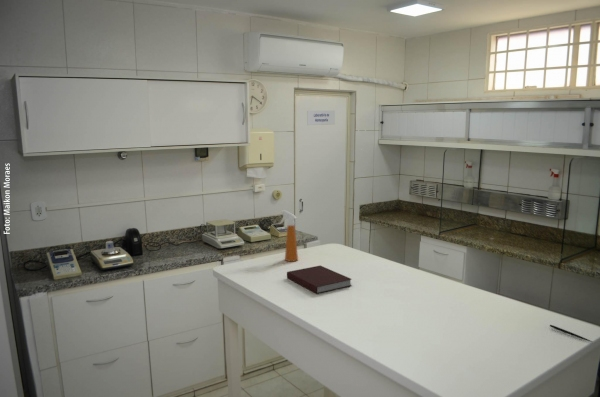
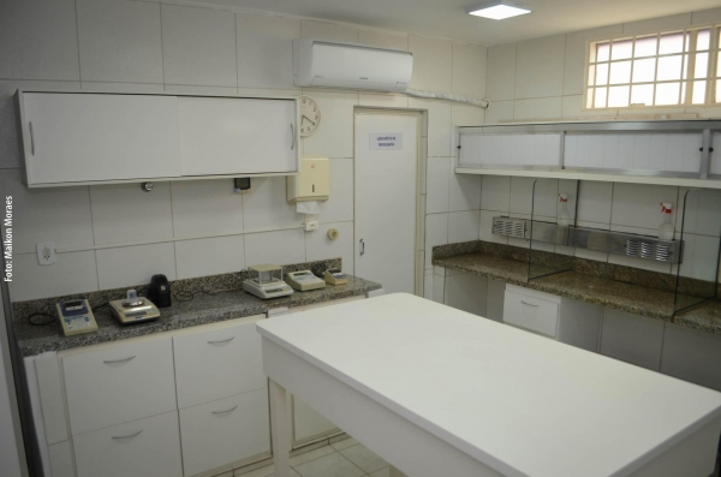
- notebook (318, 278)
- pen (570, 333)
- spray bottle (288, 235)
